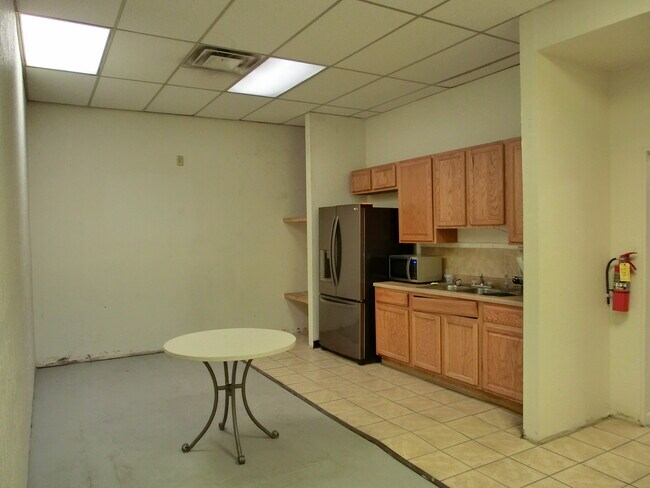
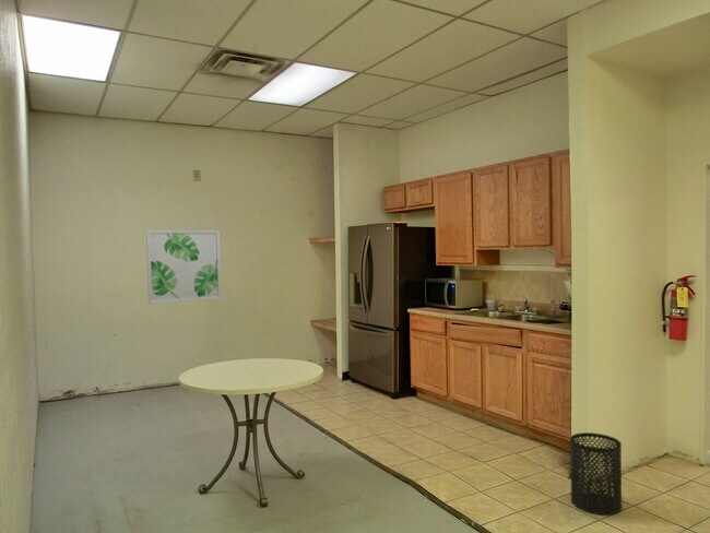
+ trash can (595, 472)
+ wall art (185, 265)
